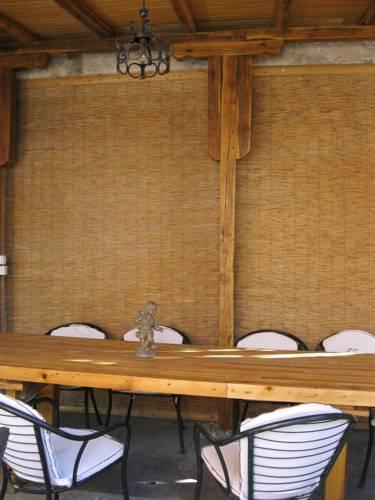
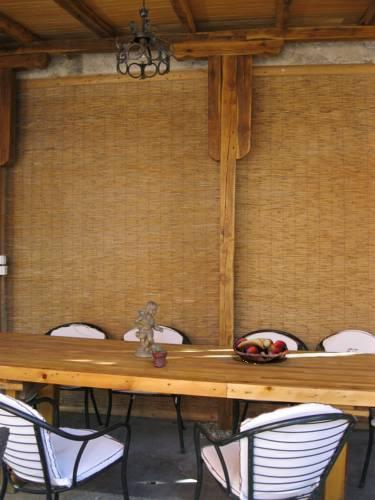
+ potted succulent (159, 355)
+ fruit basket (261, 348)
